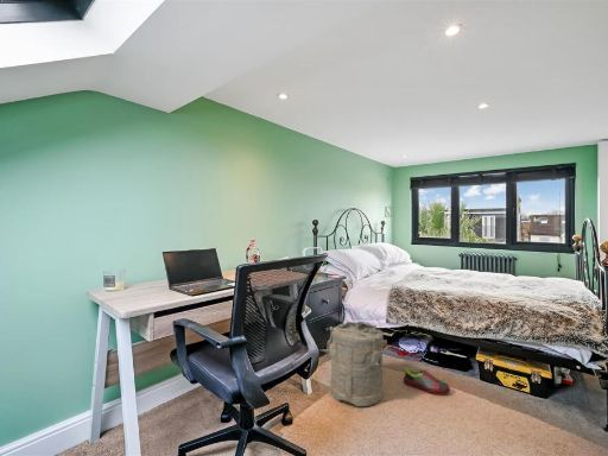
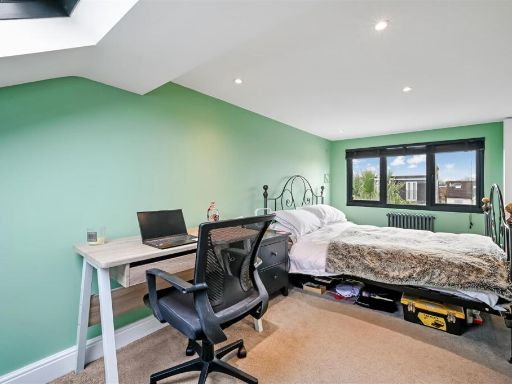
- shoe (425, 379)
- laundry hamper (357, 359)
